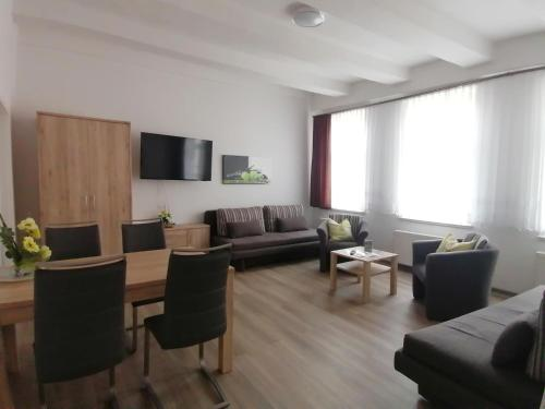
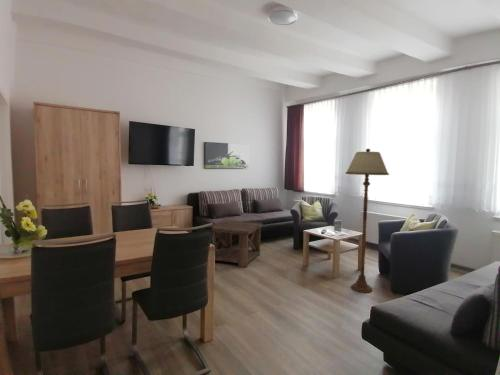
+ floor lamp (364, 219)
+ side table (231, 240)
